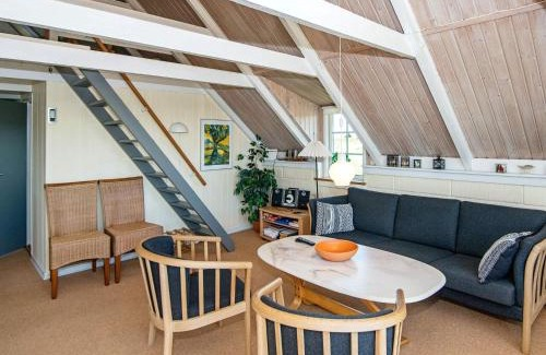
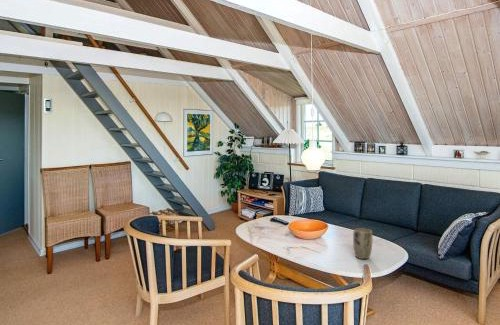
+ plant pot (362, 243)
